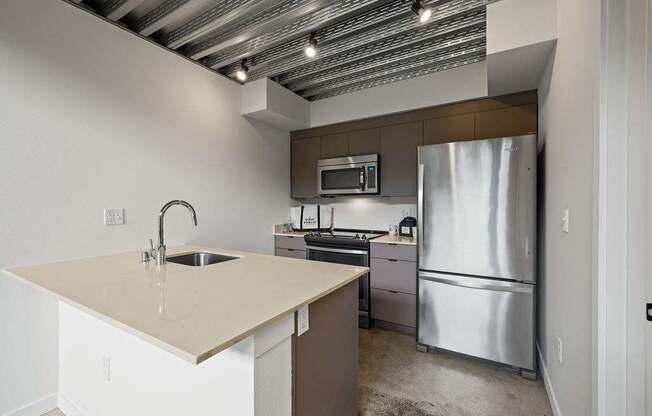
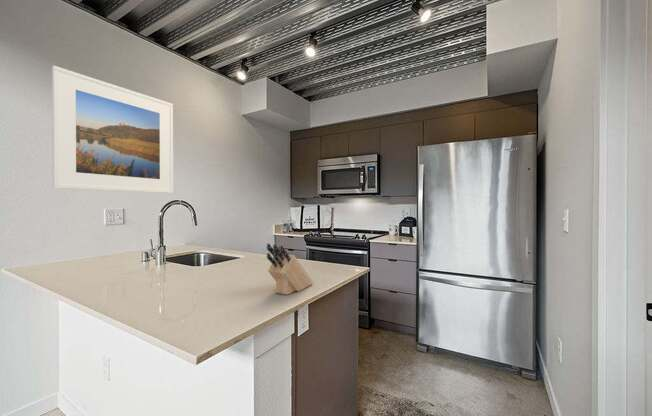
+ knife block (289, 265)
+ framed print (122, 139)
